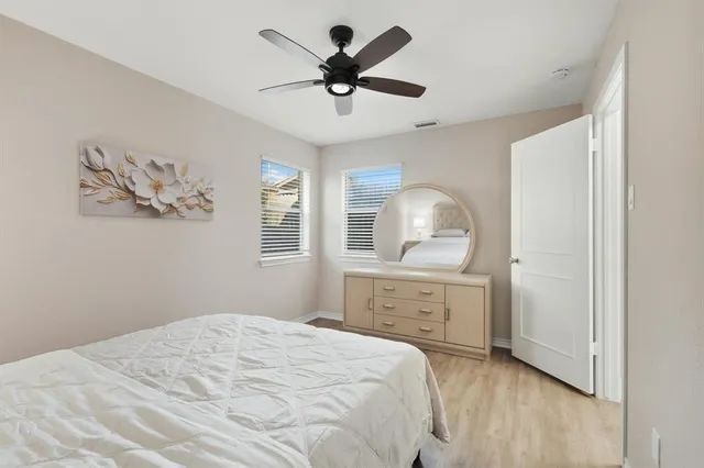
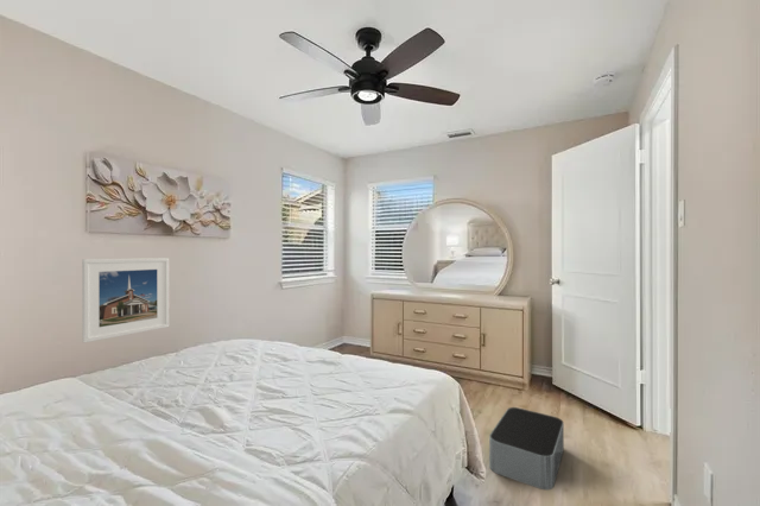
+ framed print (129, 296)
+ storage bin (527, 443)
